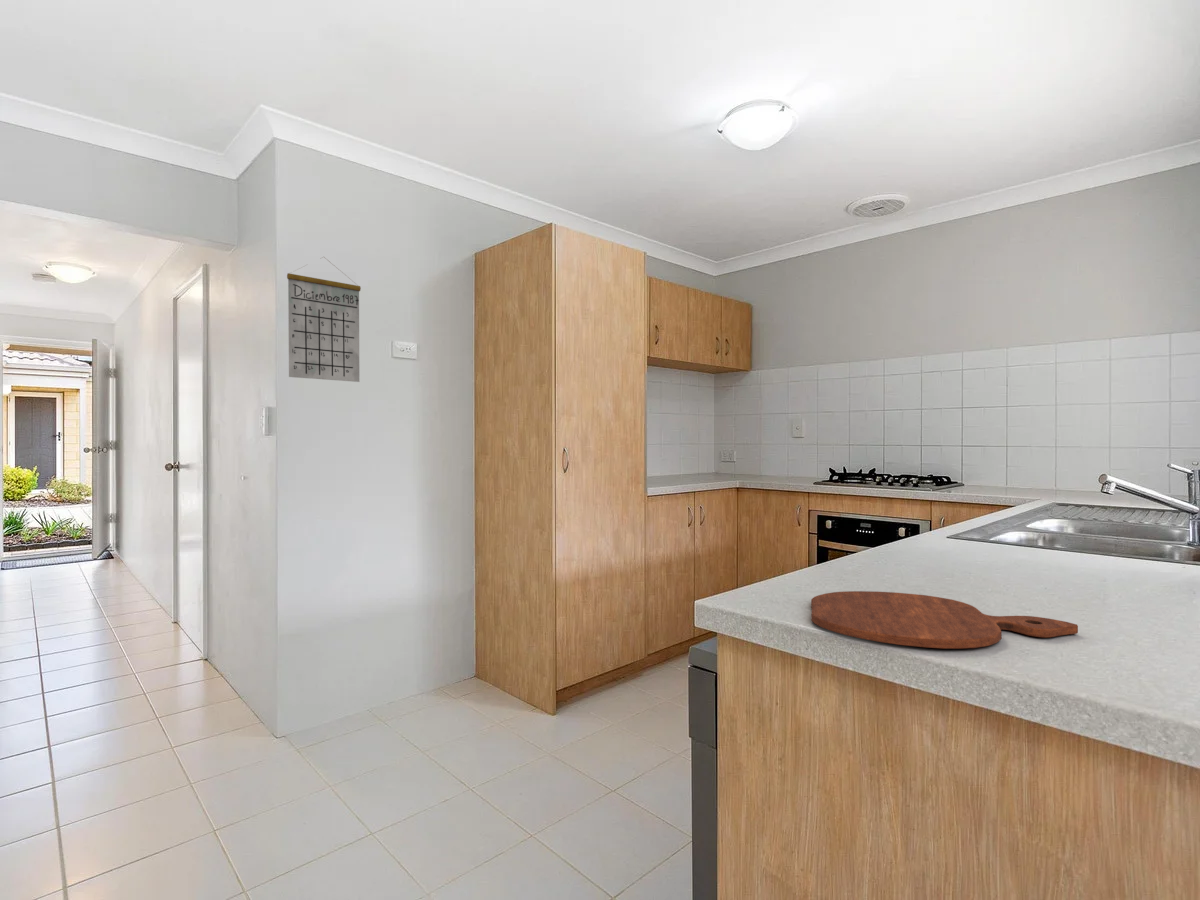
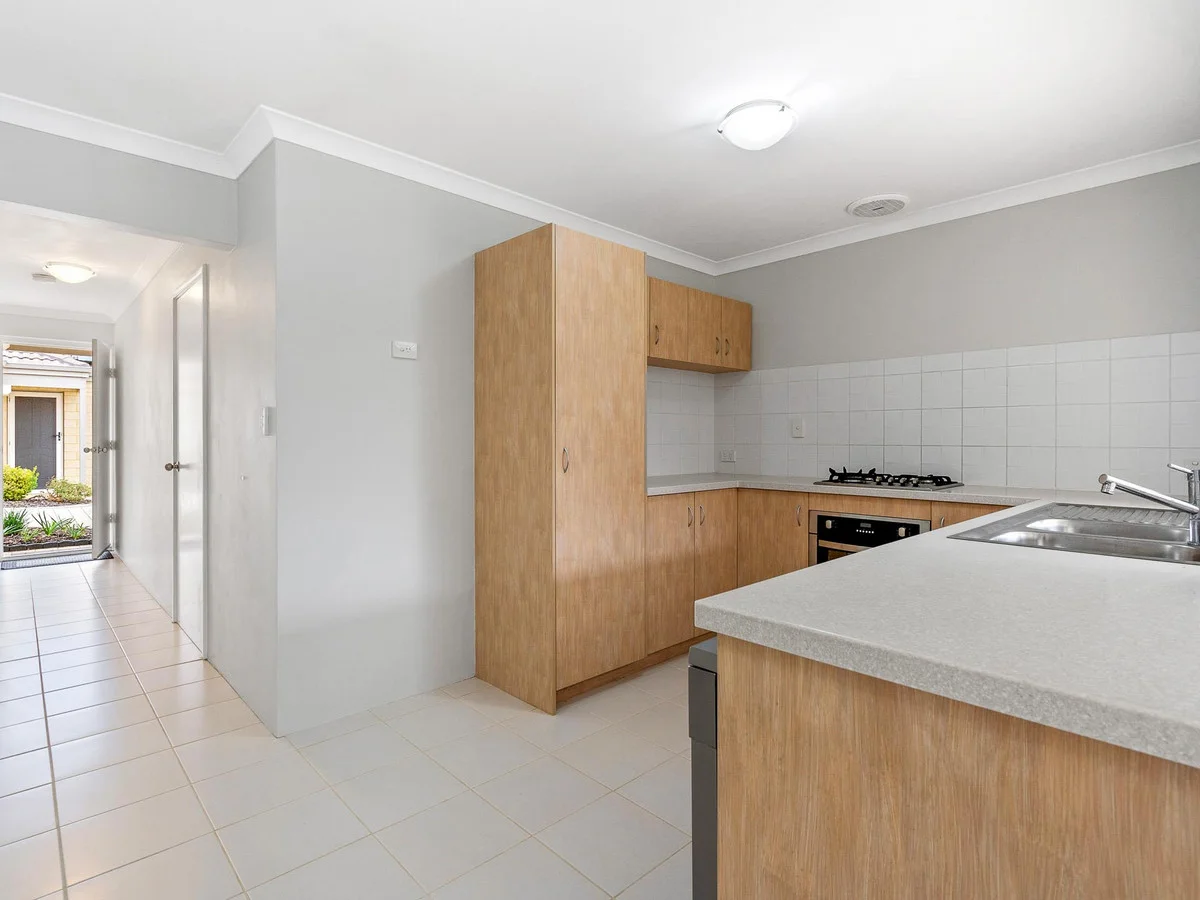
- cutting board (936, 618)
- calendar (325, 317)
